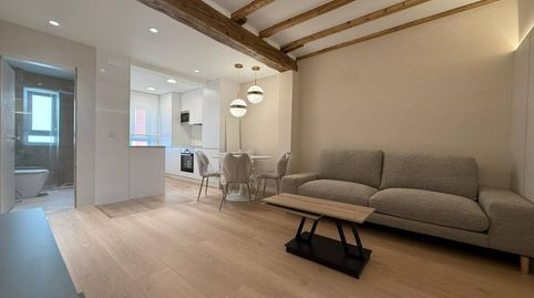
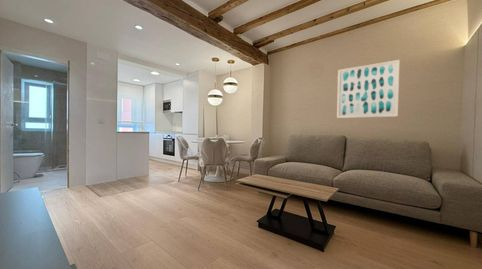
+ wall art (365, 91)
